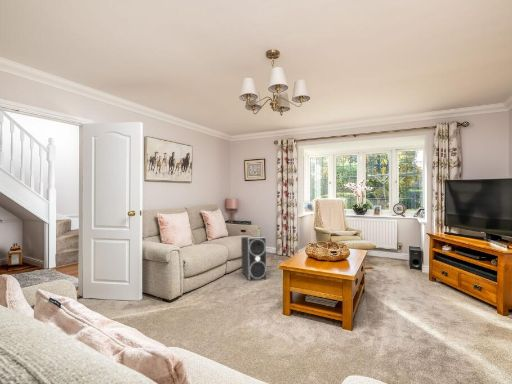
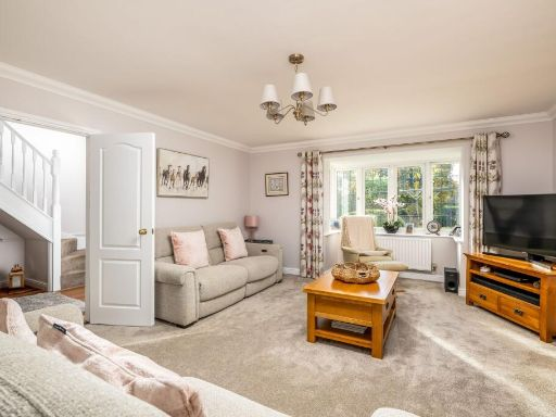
- stereo (253, 255)
